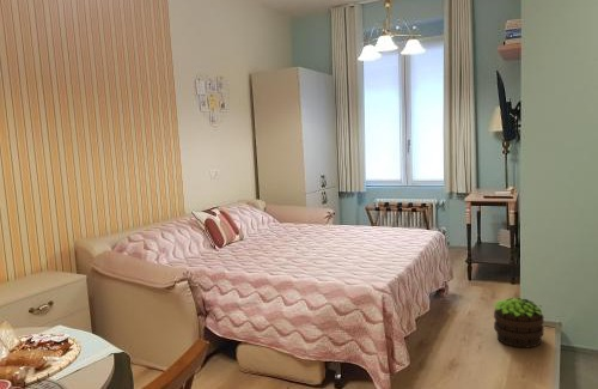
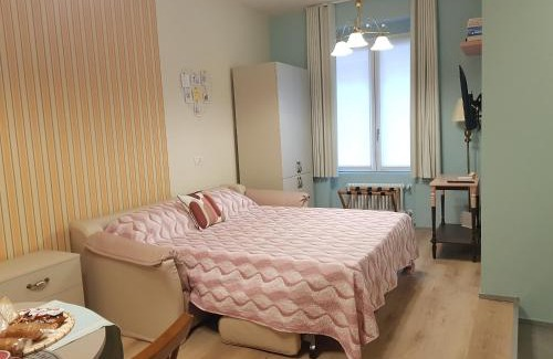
- potted plant (518, 318)
